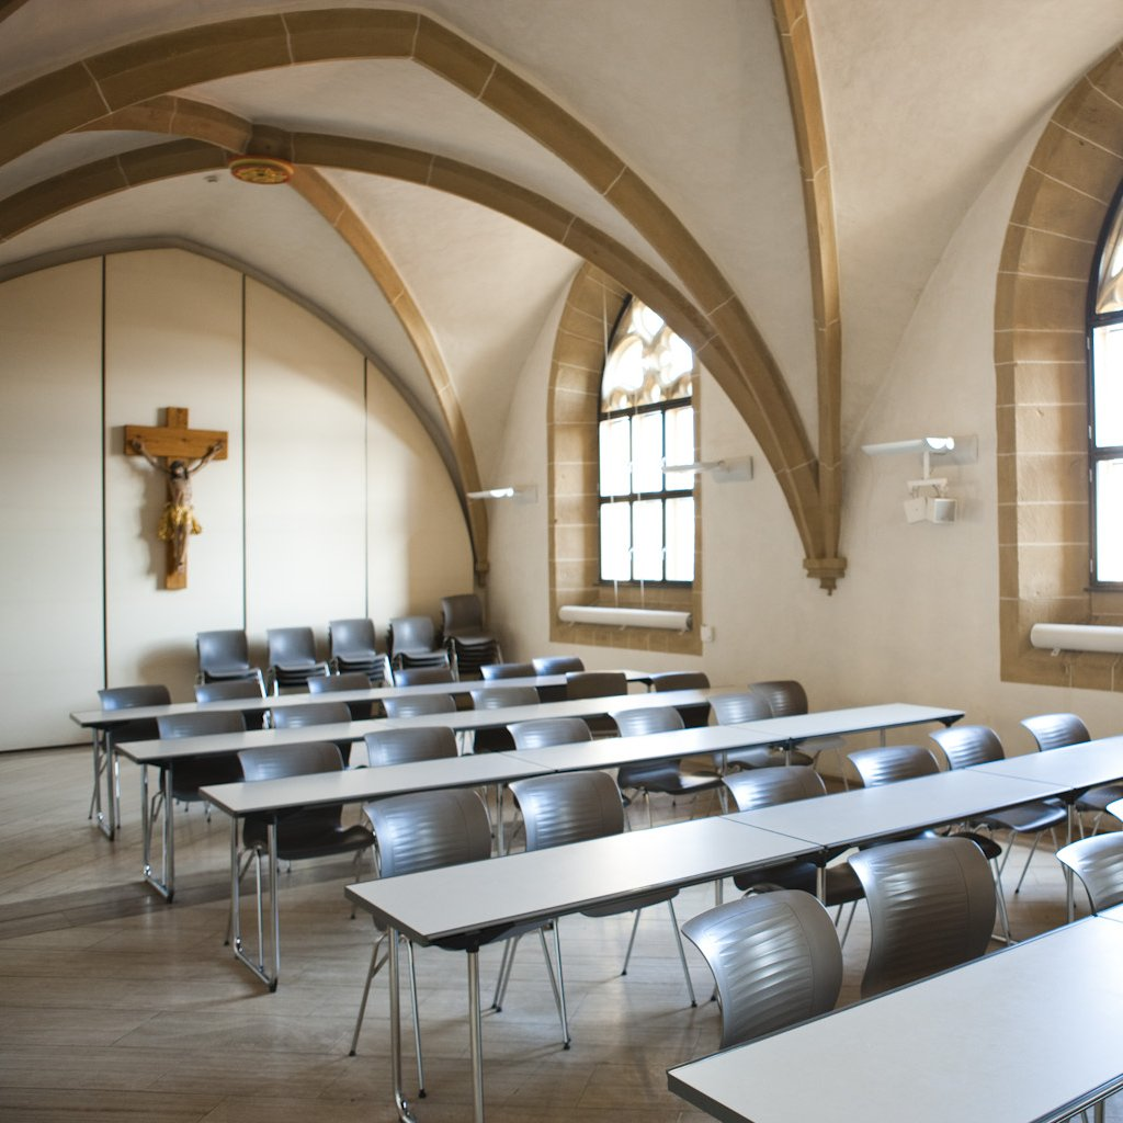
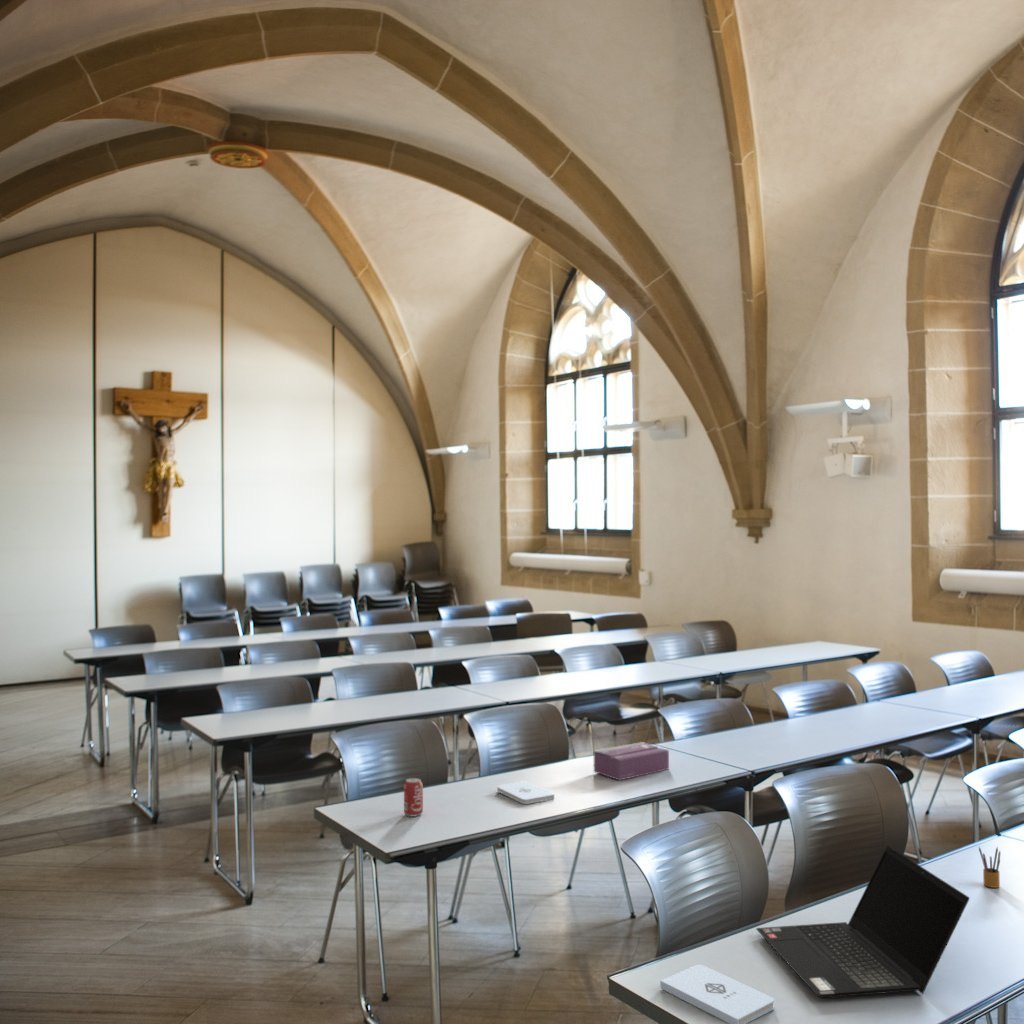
+ laptop computer (855, 916)
+ tissue box (631, 760)
+ notepad (524, 792)
+ pencil box (991, 866)
+ notepad (717, 993)
+ beverage can (413, 797)
